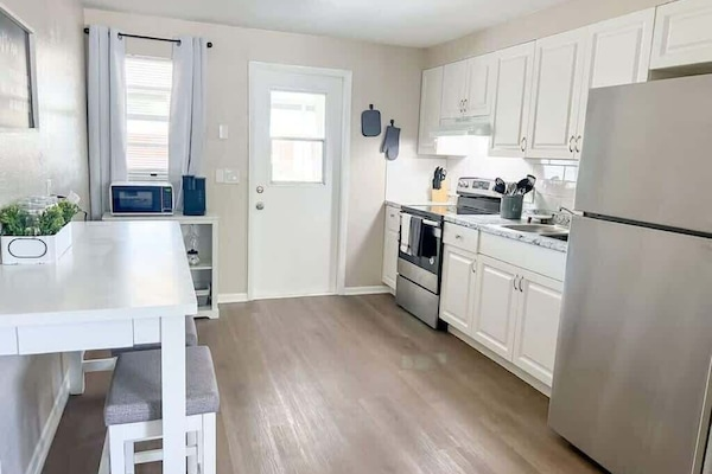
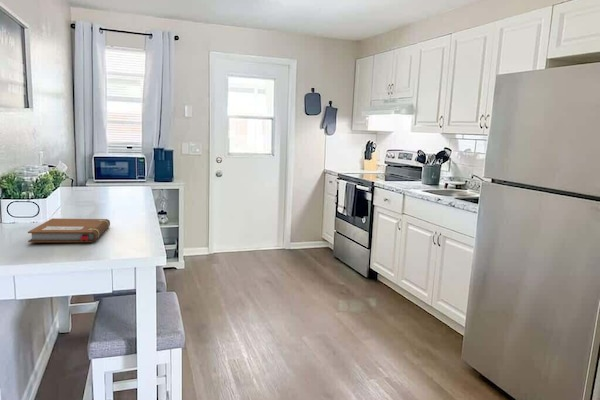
+ notebook (72, 230)
